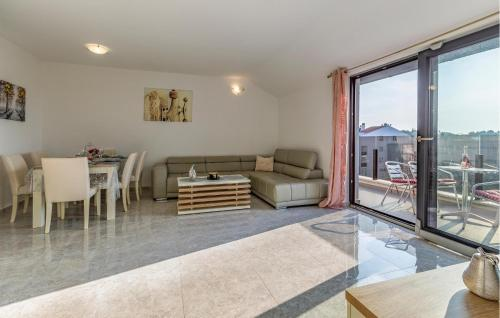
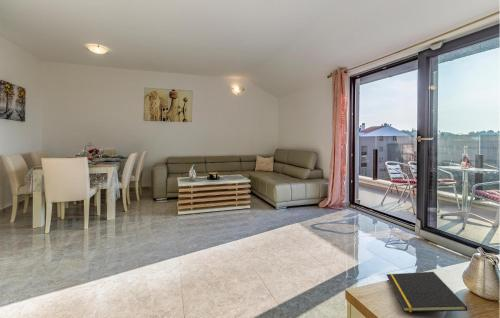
+ notepad (420, 289)
